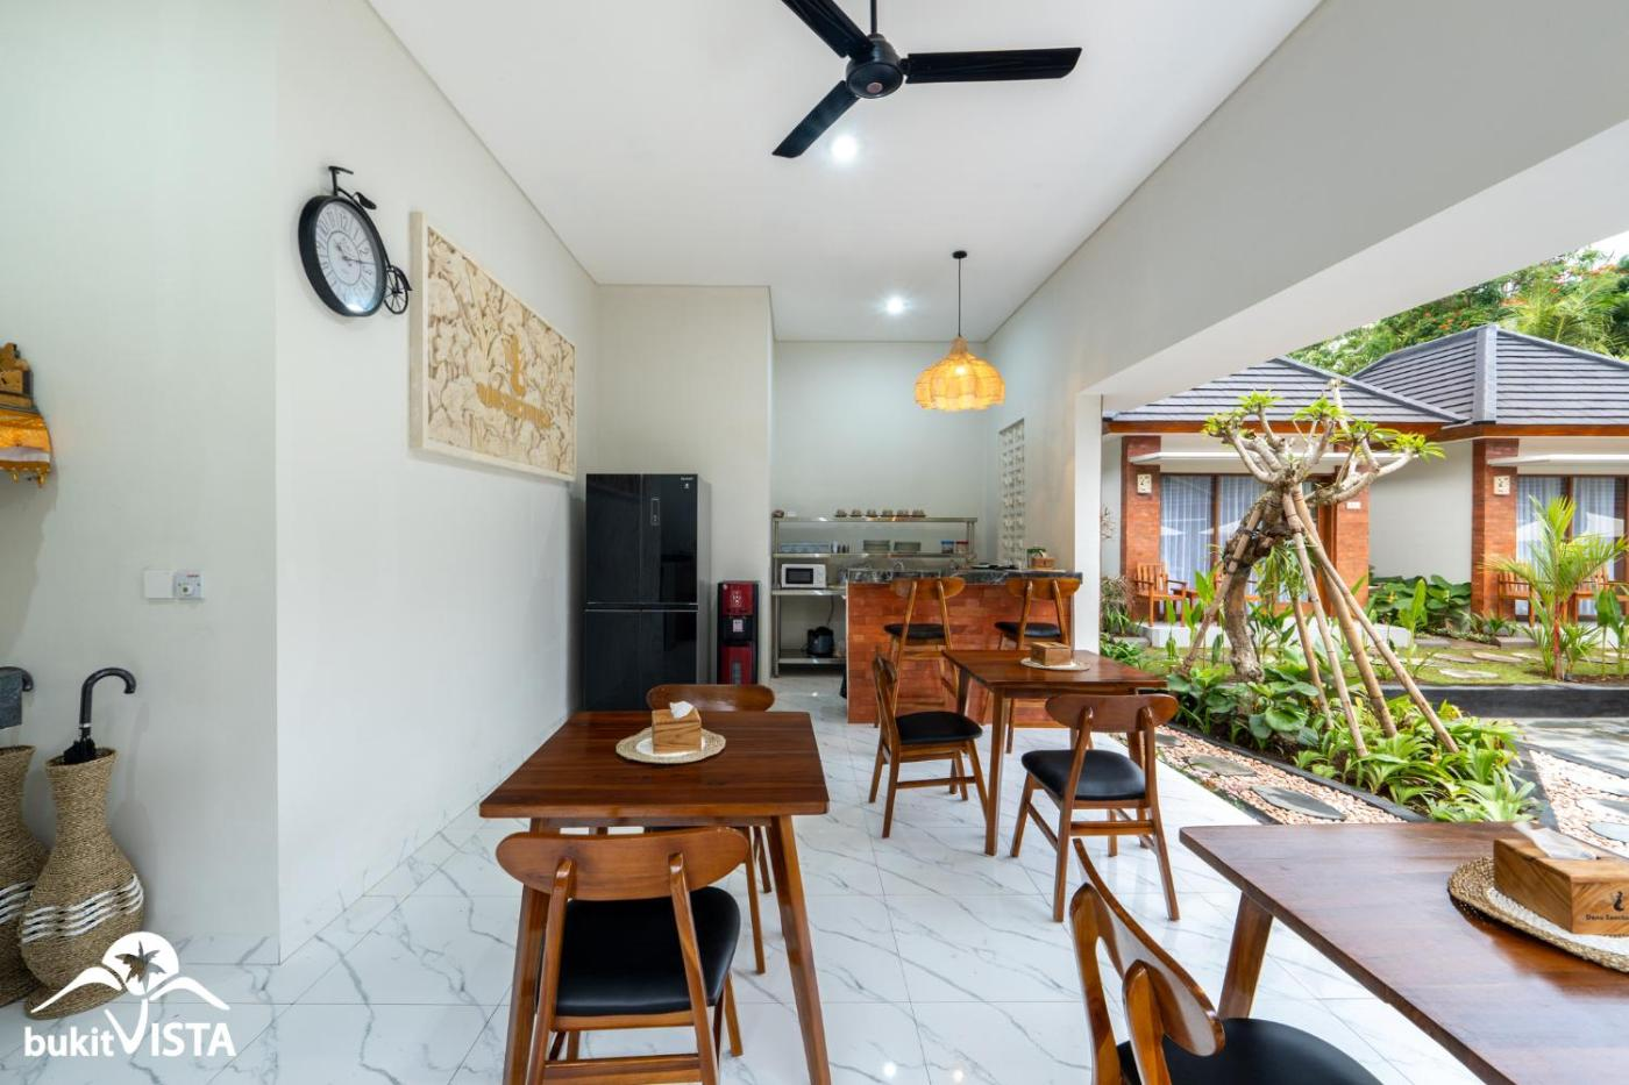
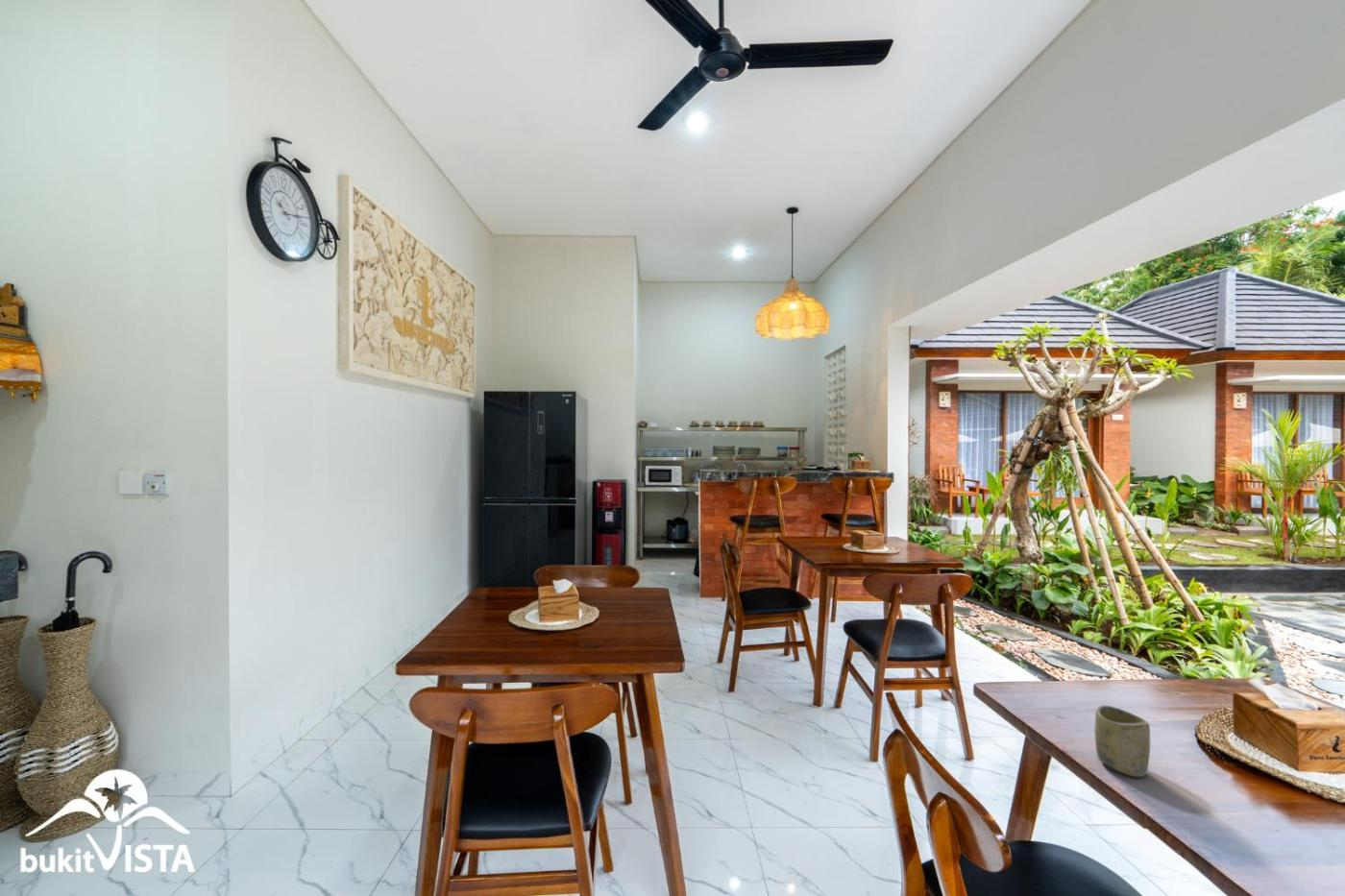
+ cup (1121, 740)
